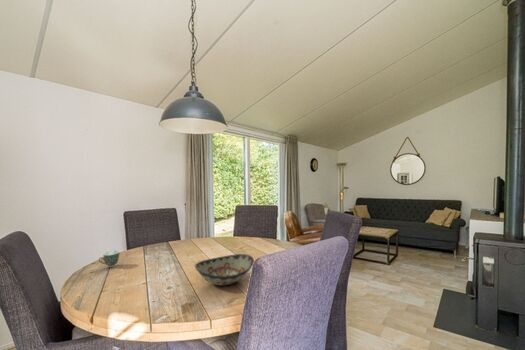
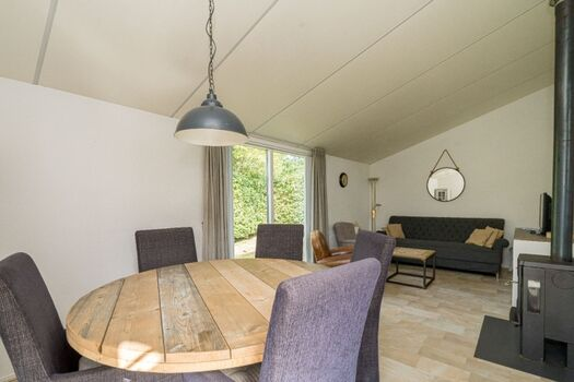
- teacup (109, 258)
- decorative bowl (225, 271)
